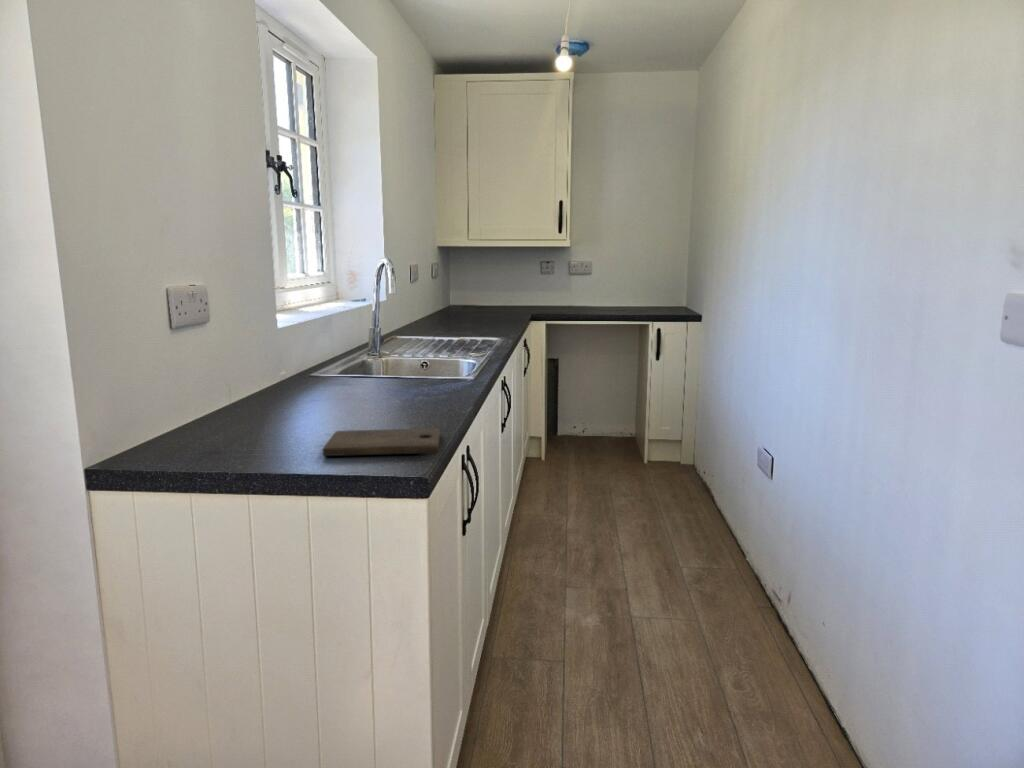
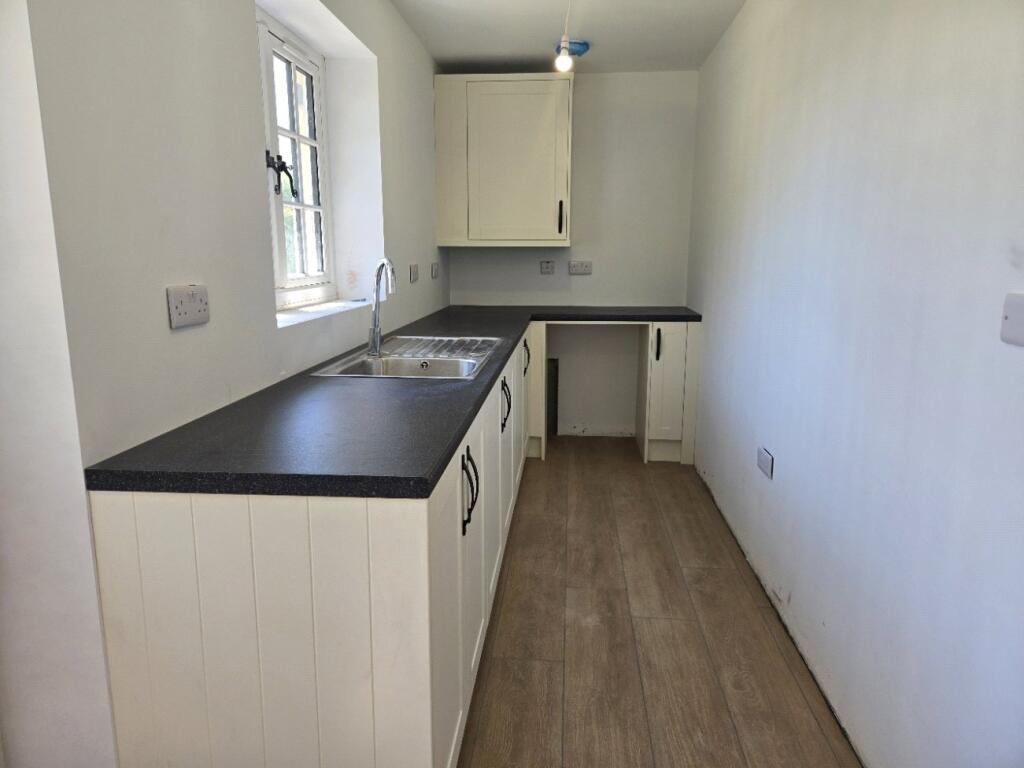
- cutting board (384, 441)
